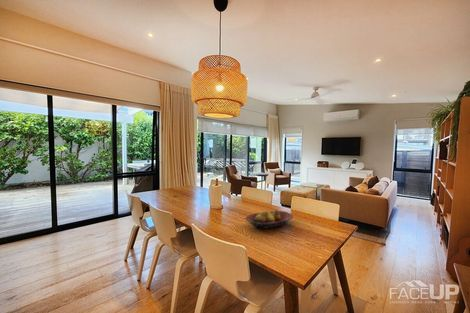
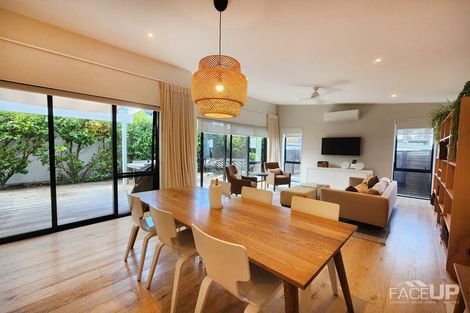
- fruit bowl (269, 217)
